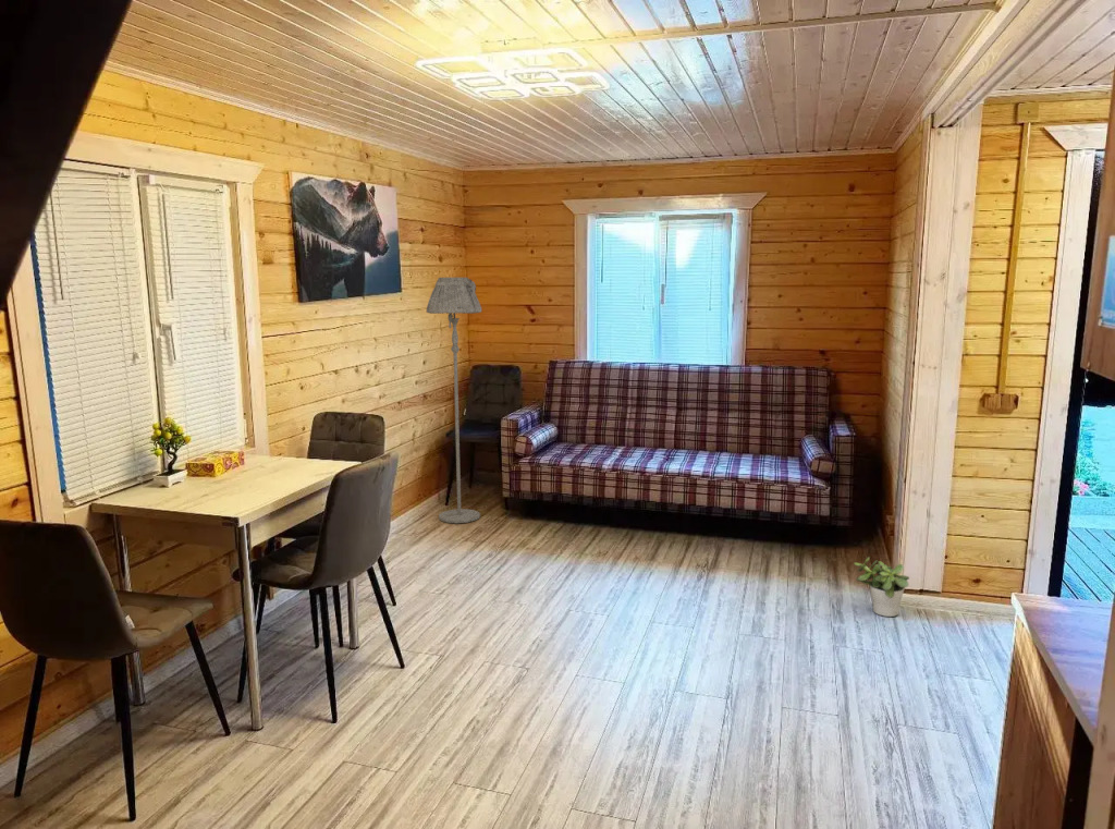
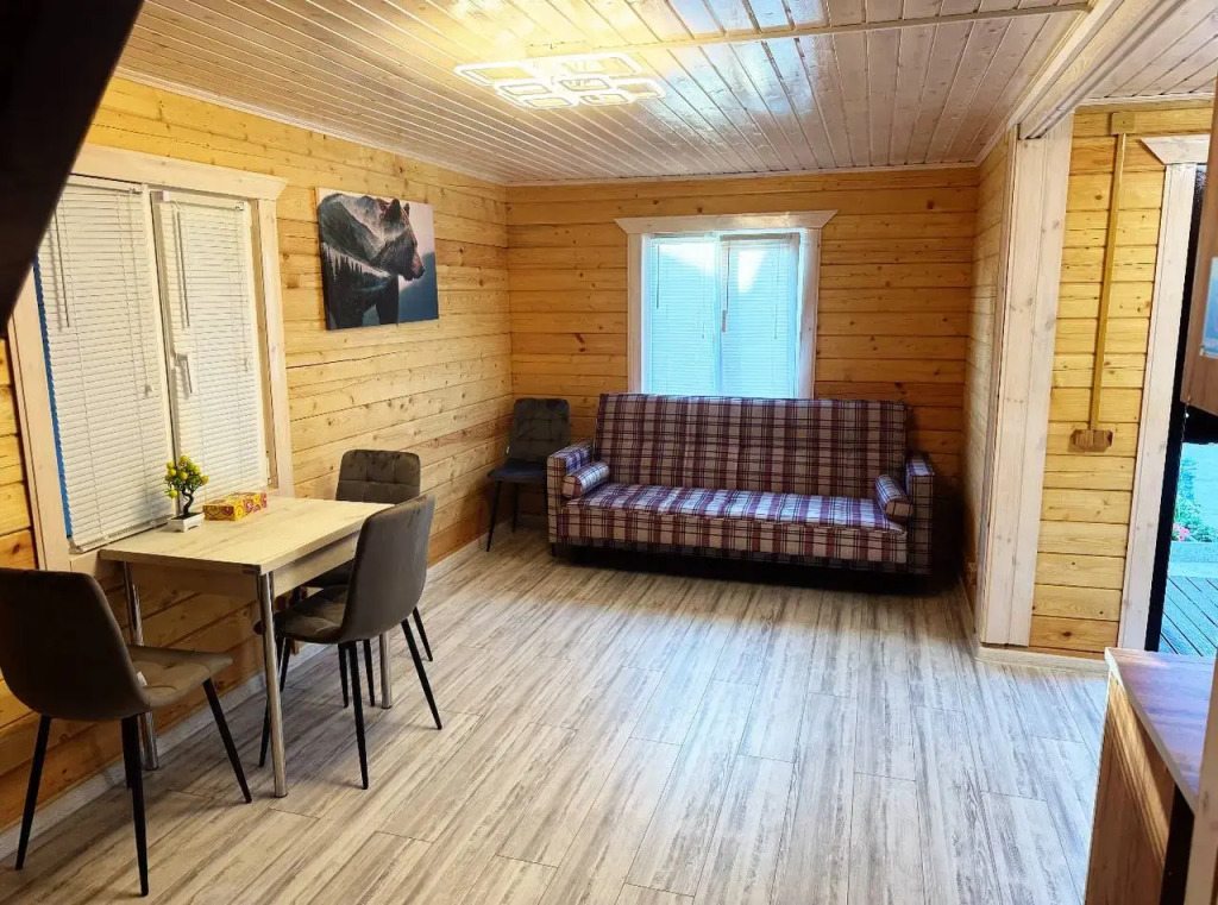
- potted plant (881, 586)
- floor lamp (456, 400)
